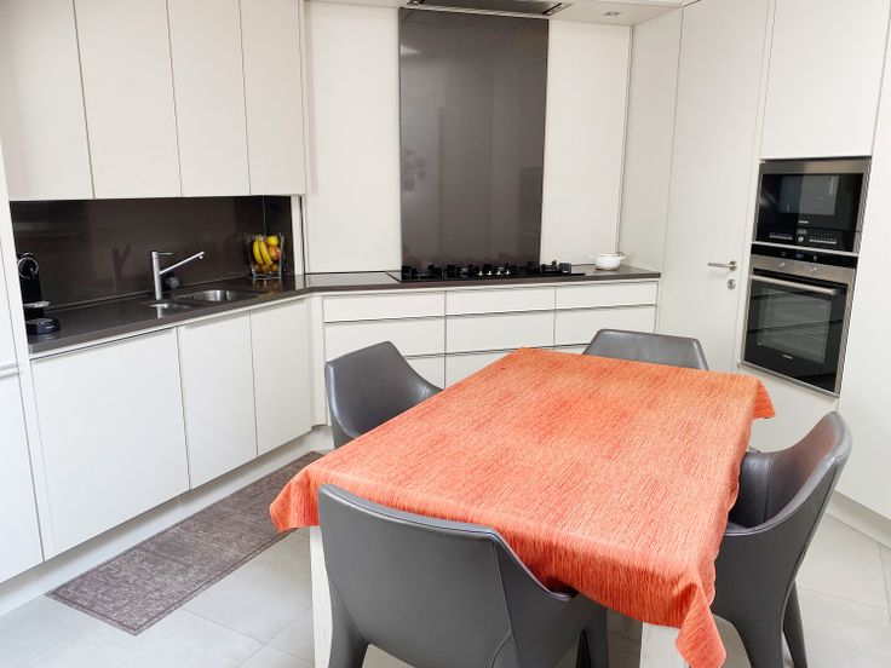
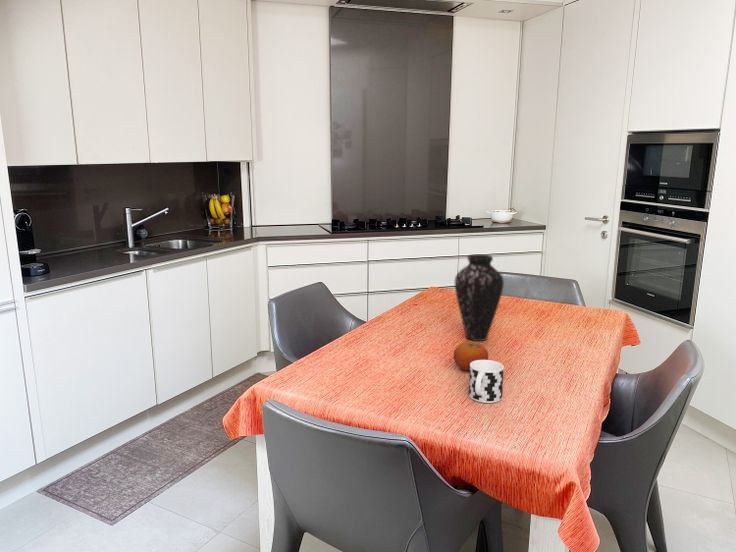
+ vase (478, 297)
+ fruit (471, 356)
+ cup (484, 382)
